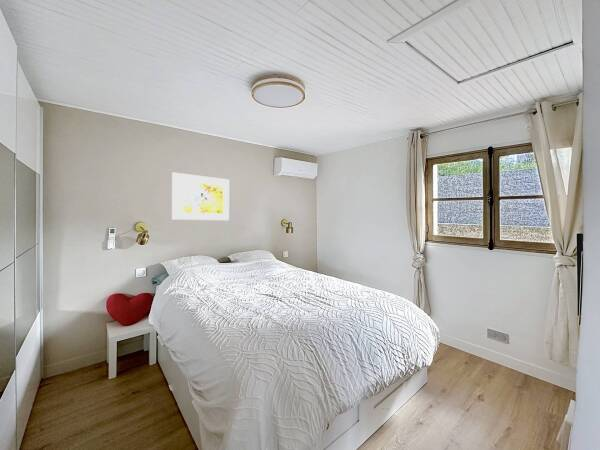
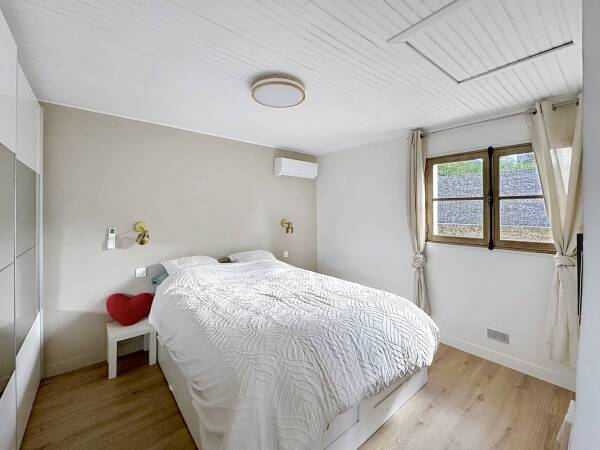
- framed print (202, 198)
